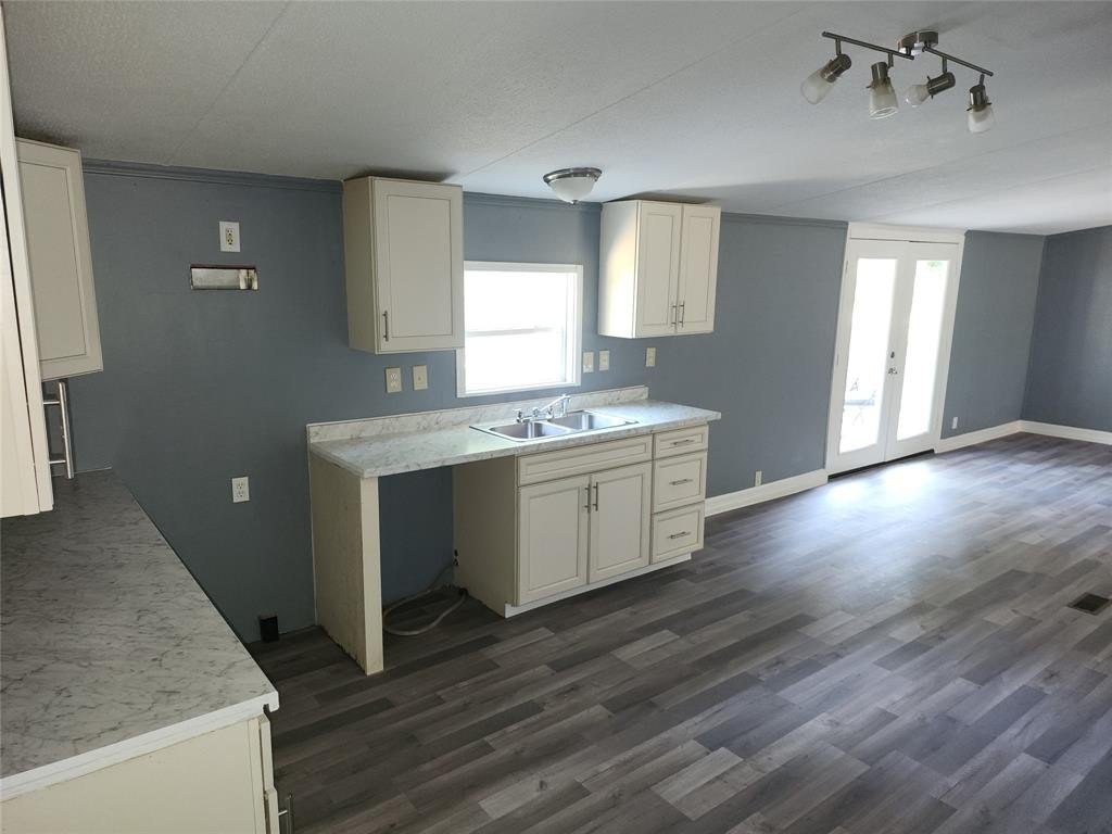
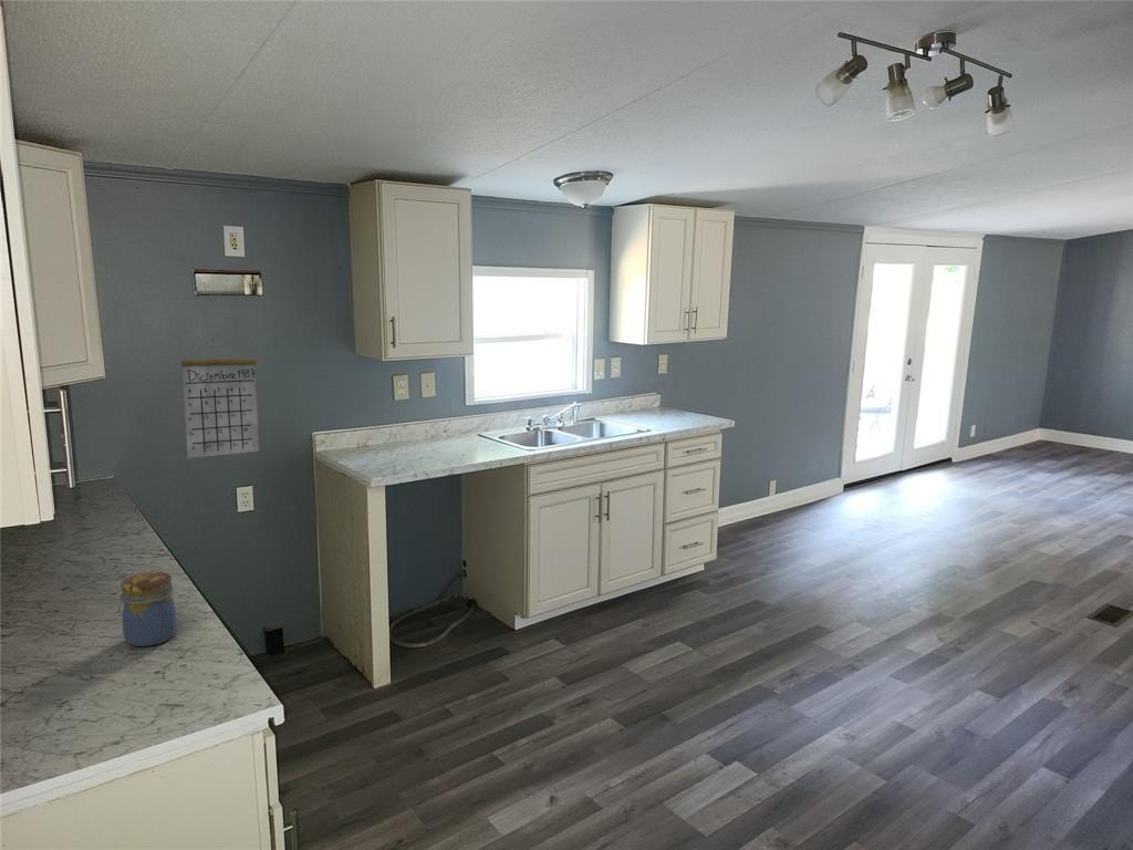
+ jar (146, 607)
+ calendar (221, 395)
